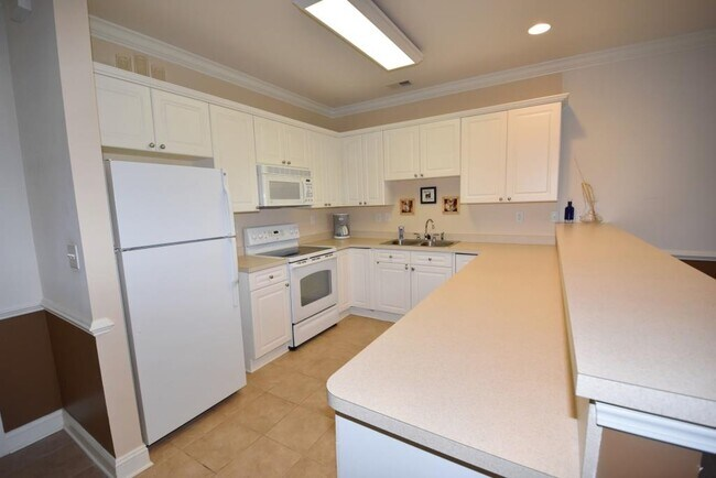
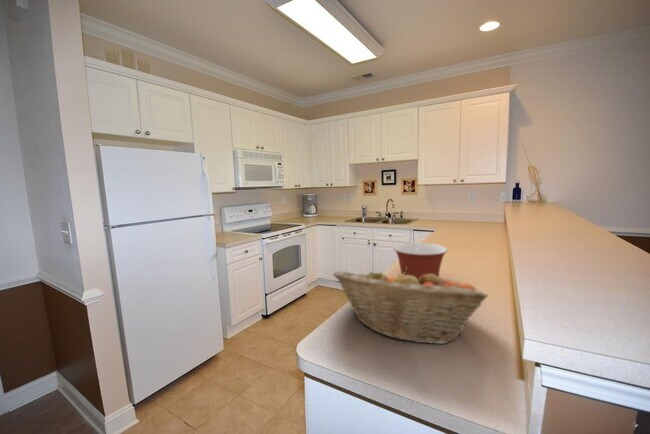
+ fruit basket (403, 294)
+ mixing bowl (419, 264)
